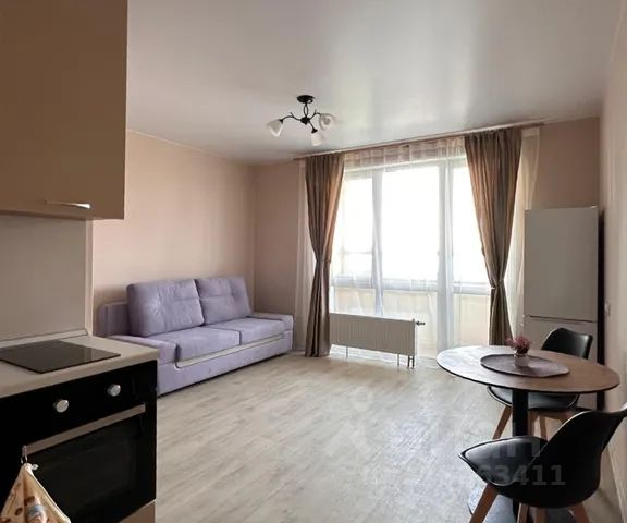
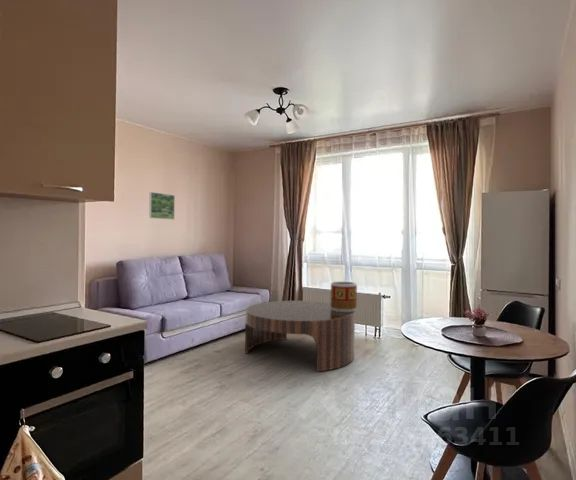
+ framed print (162, 206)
+ coffee table (299, 331)
+ decorative container (343, 296)
